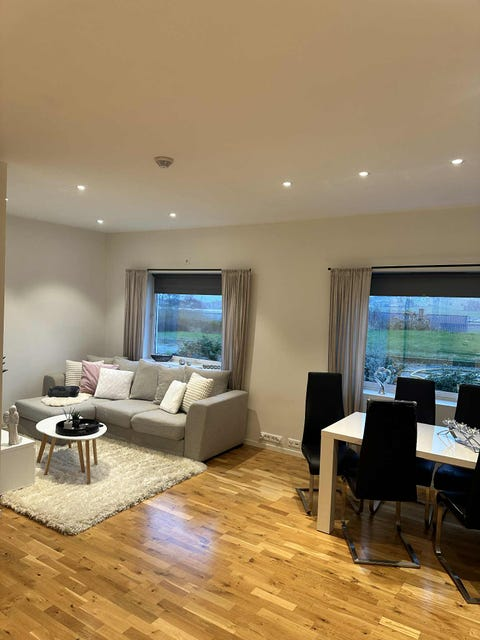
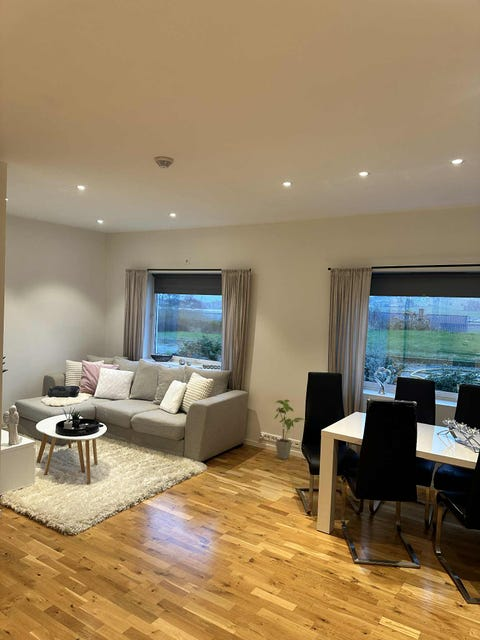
+ house plant (287, 429)
